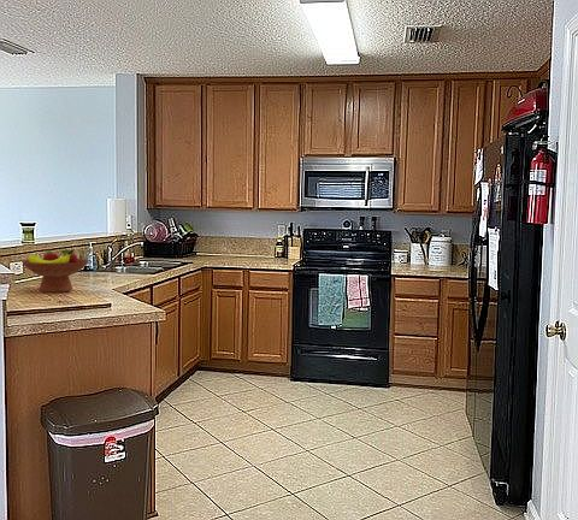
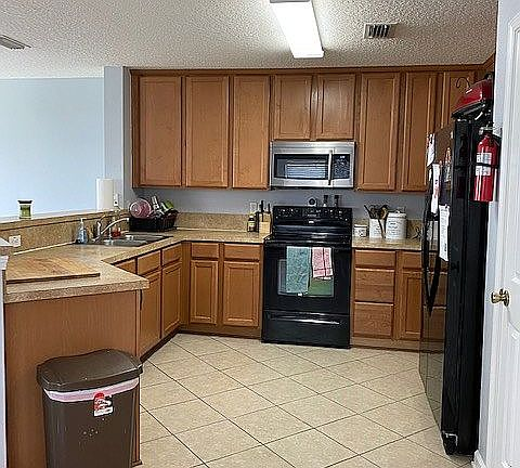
- fruit bowl (55, 270)
